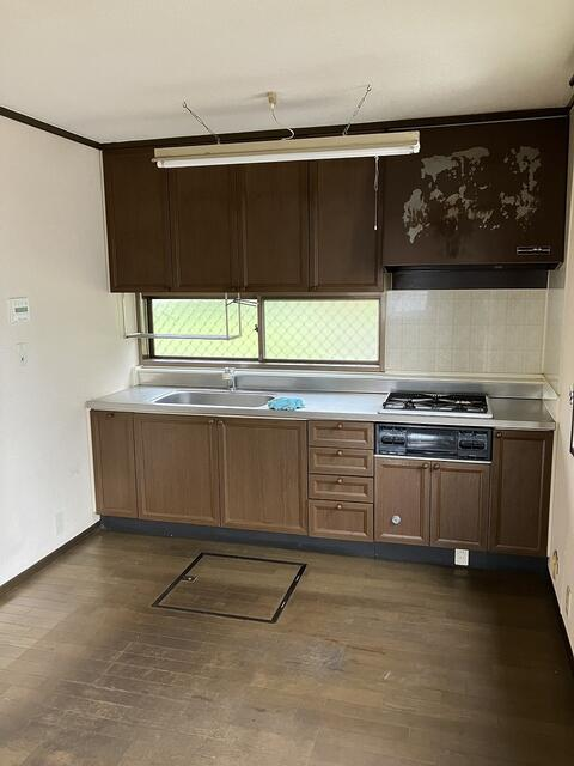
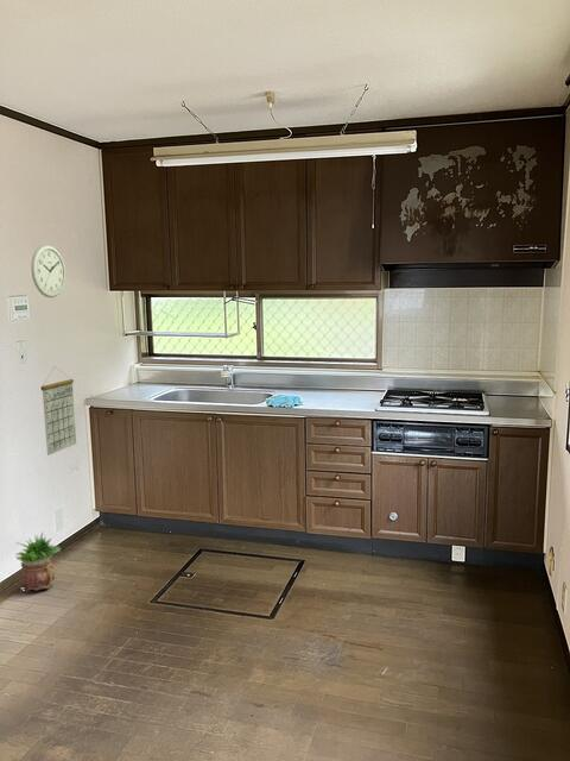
+ wall clock (50, 271)
+ potted plant (36, 560)
+ calendar (59, 408)
